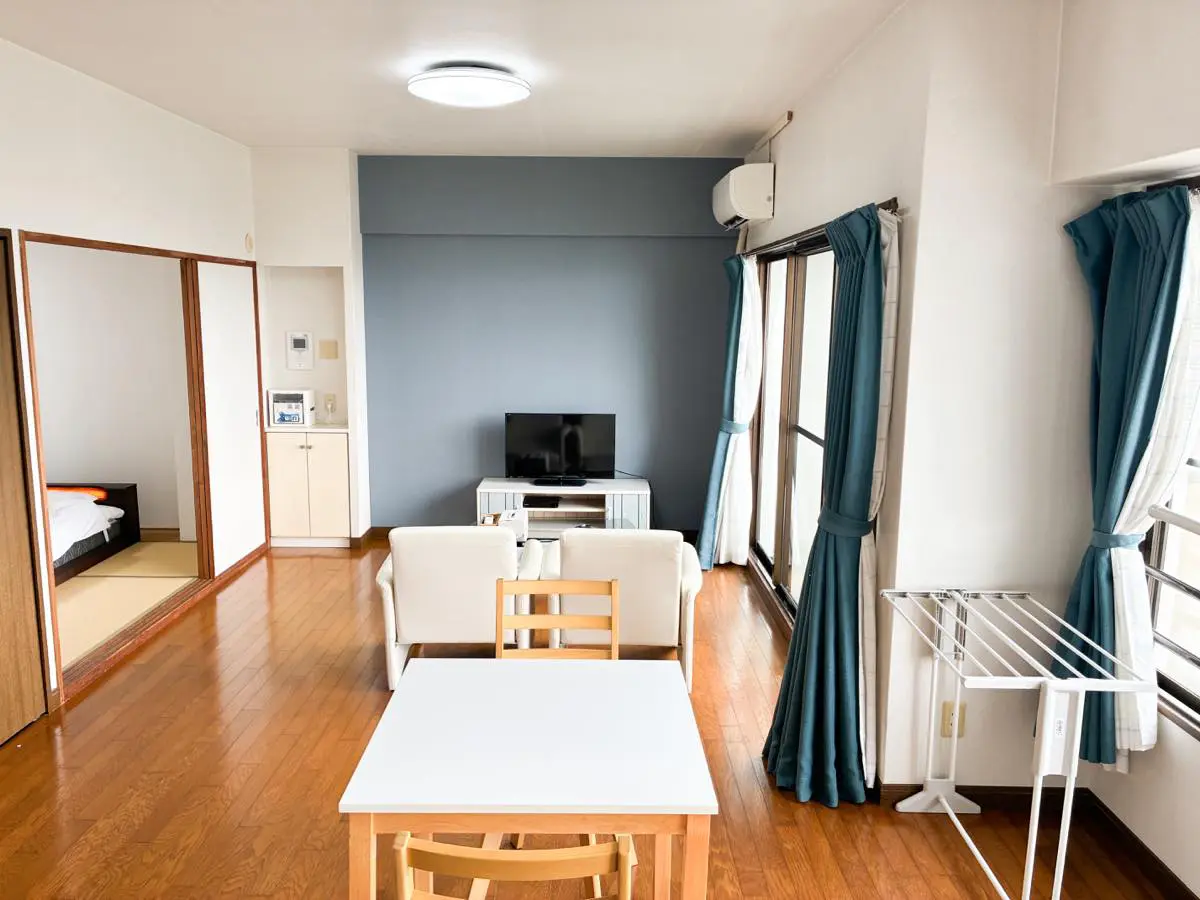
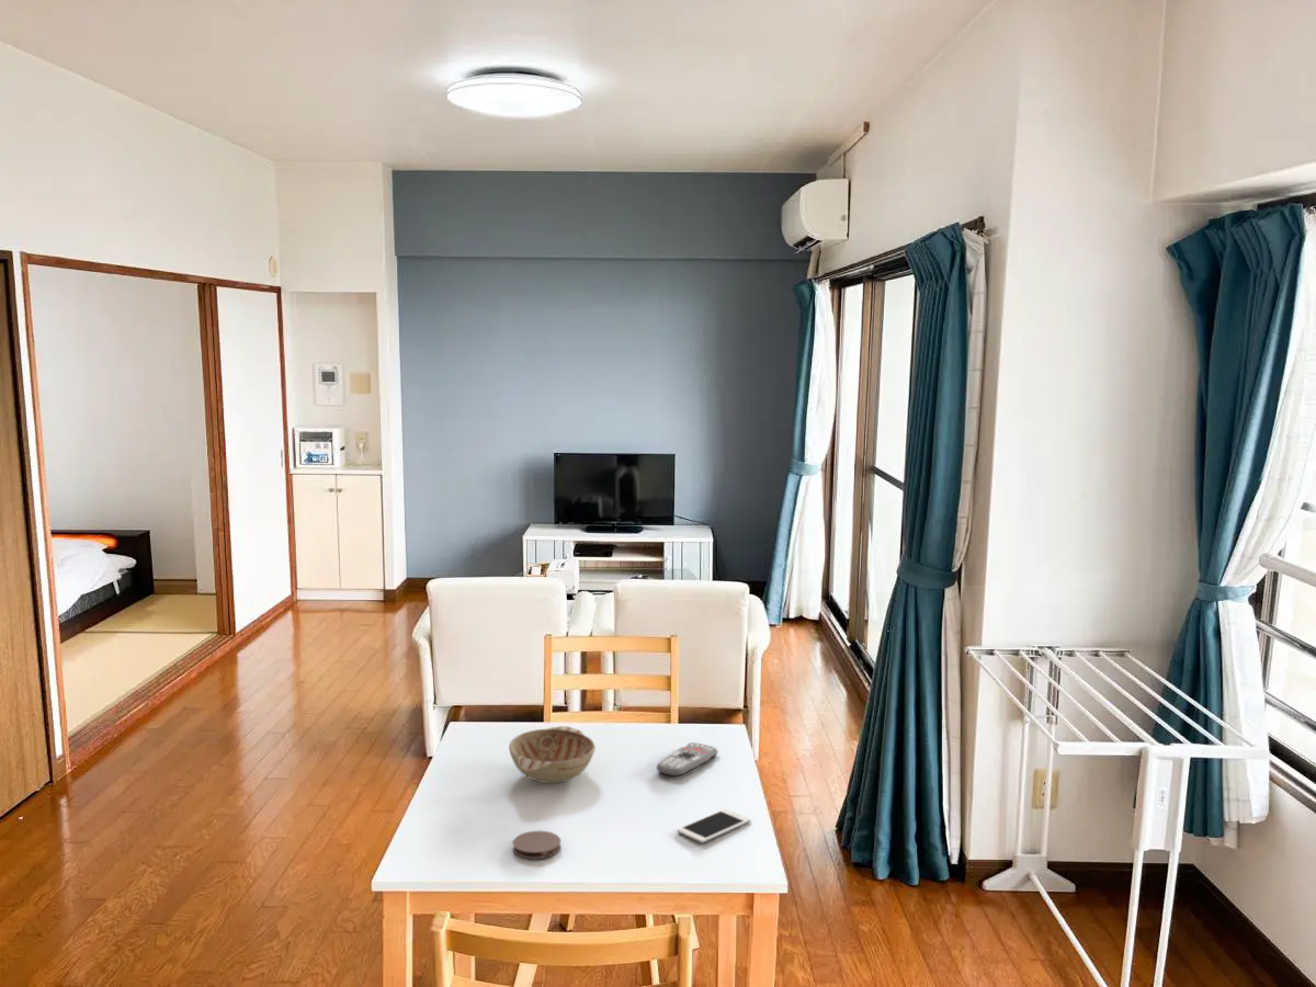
+ remote control (685, 759)
+ coaster (536, 844)
+ cell phone (714, 825)
+ decorative bowl (552, 759)
